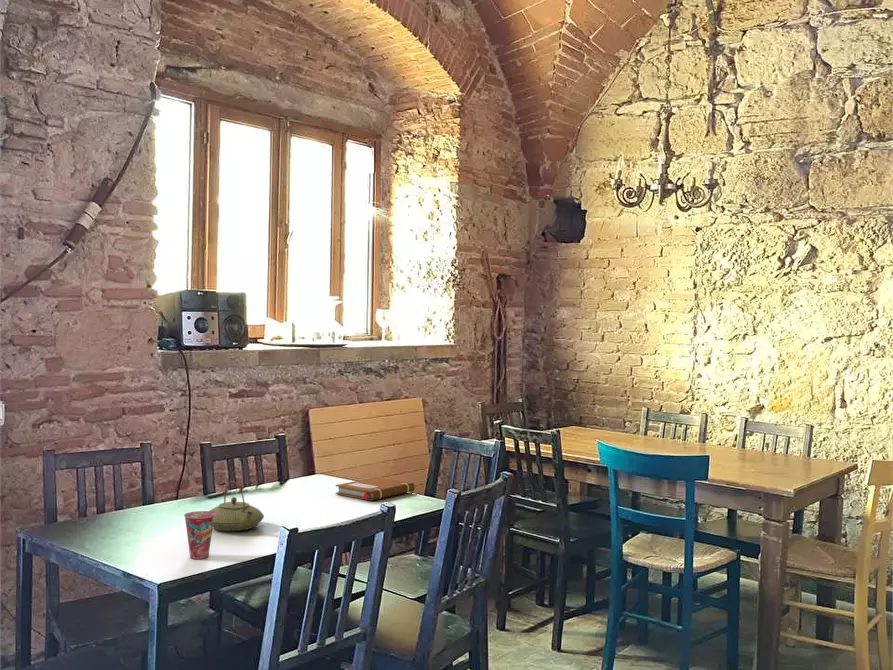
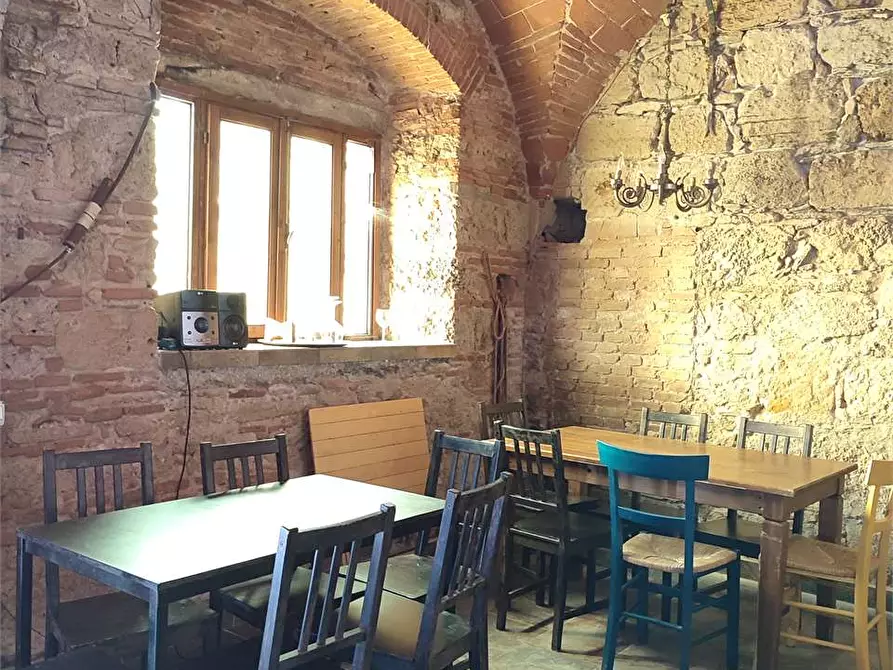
- teapot (235, 505)
- notebook (374, 488)
- cup (200, 534)
